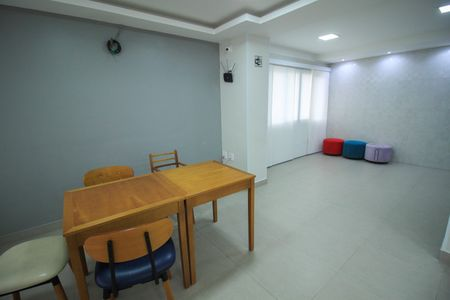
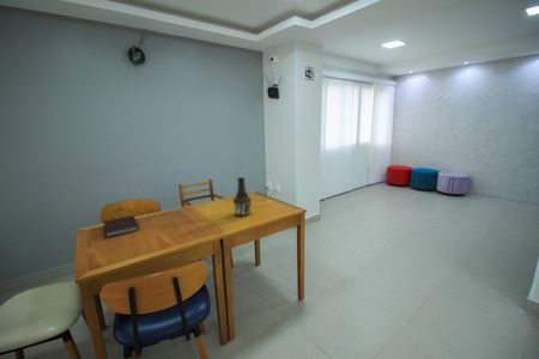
+ notebook (121, 225)
+ bottle (241, 195)
